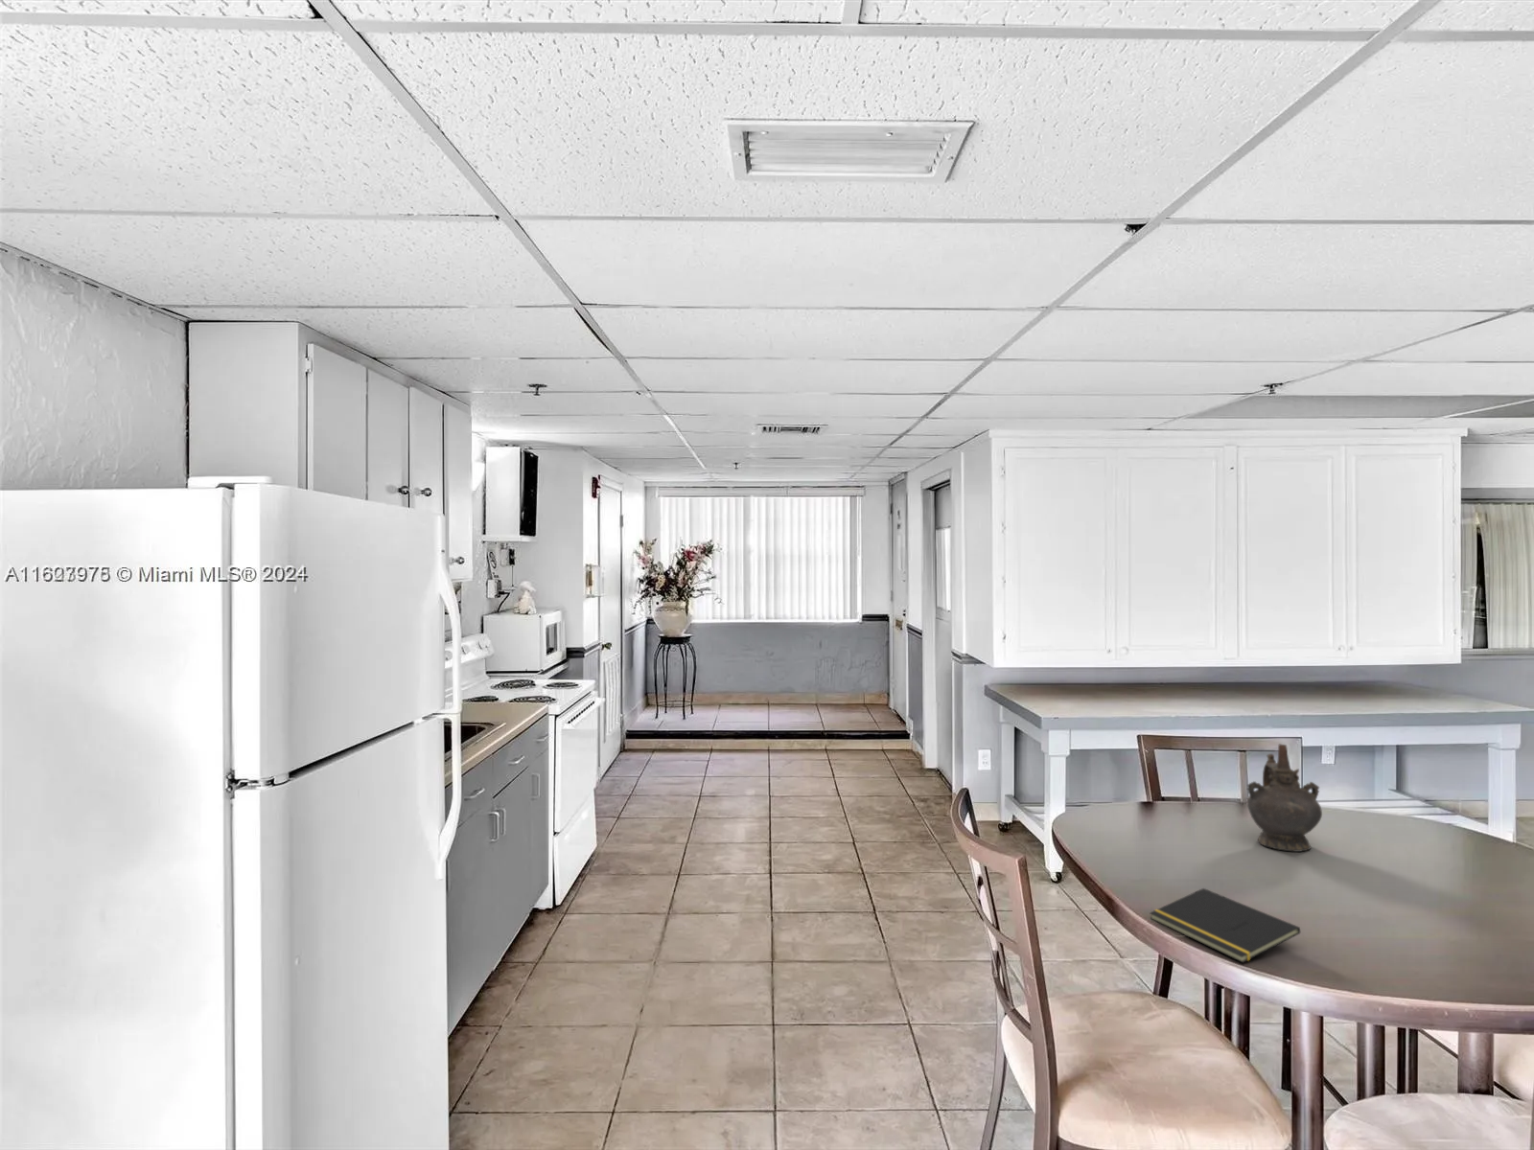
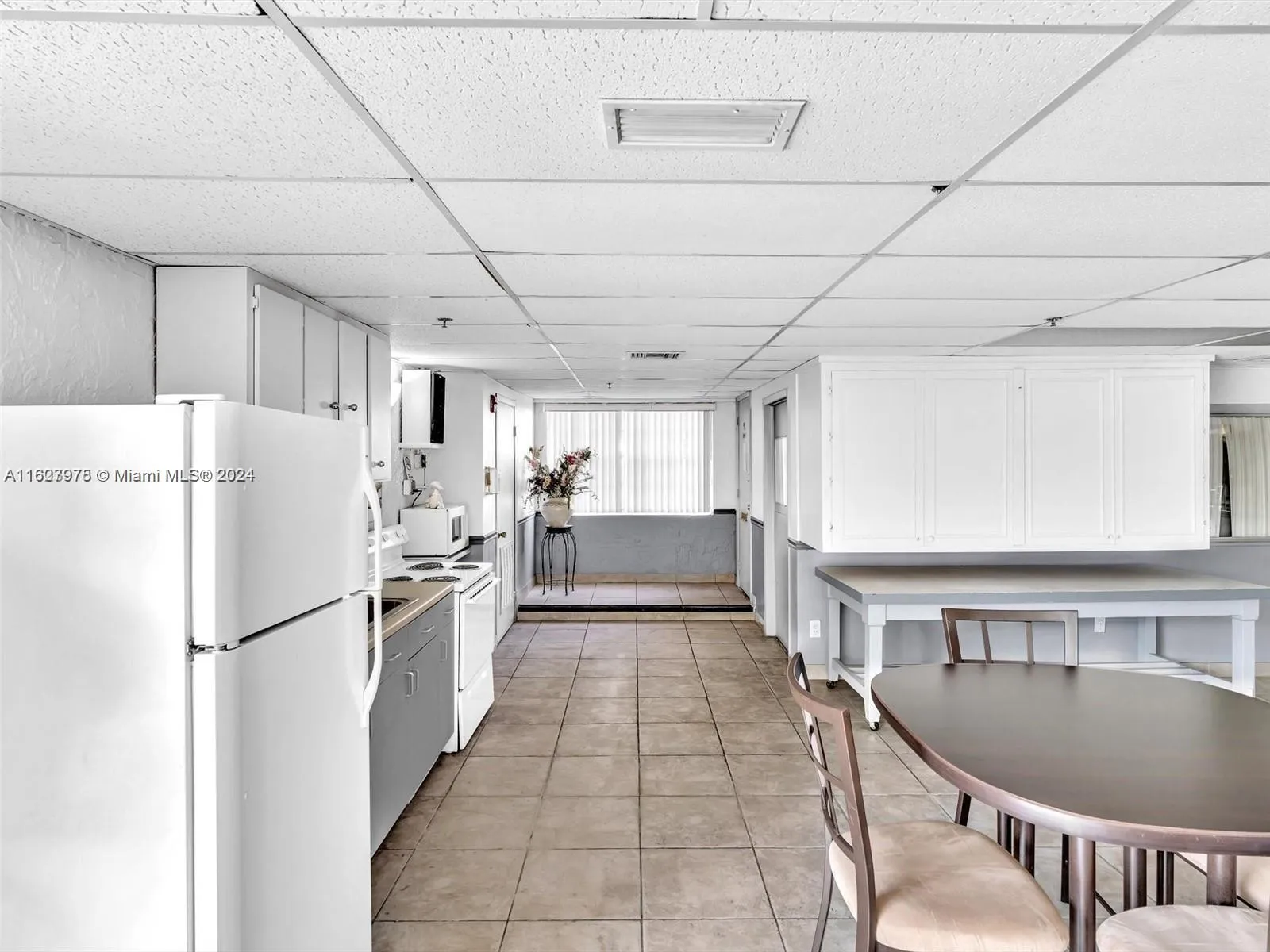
- ceremonial vessel (1282, 794)
- notepad (1221, 922)
